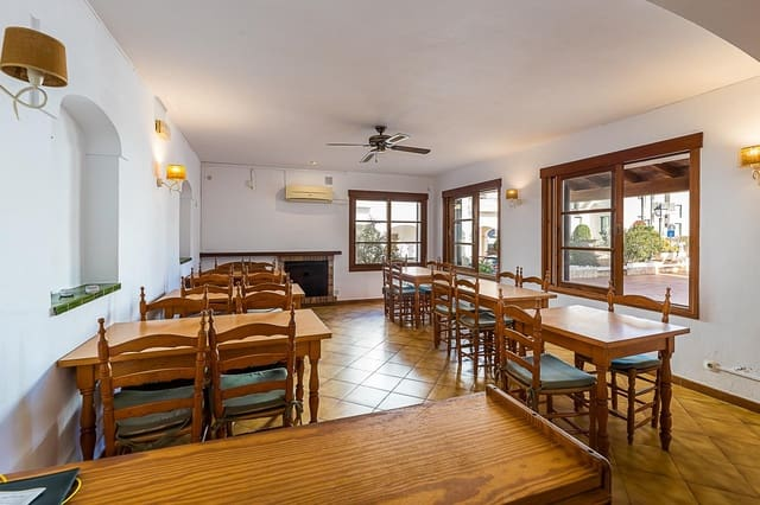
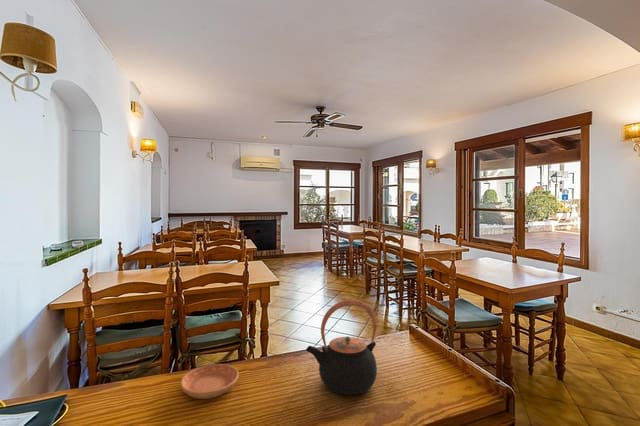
+ saucer (210, 381)
+ teapot (342, 342)
